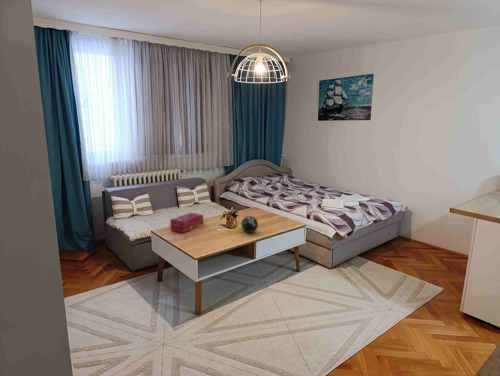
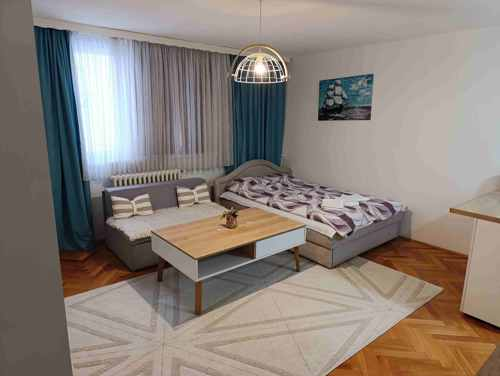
- decorative orb (249, 224)
- tissue box (187, 222)
